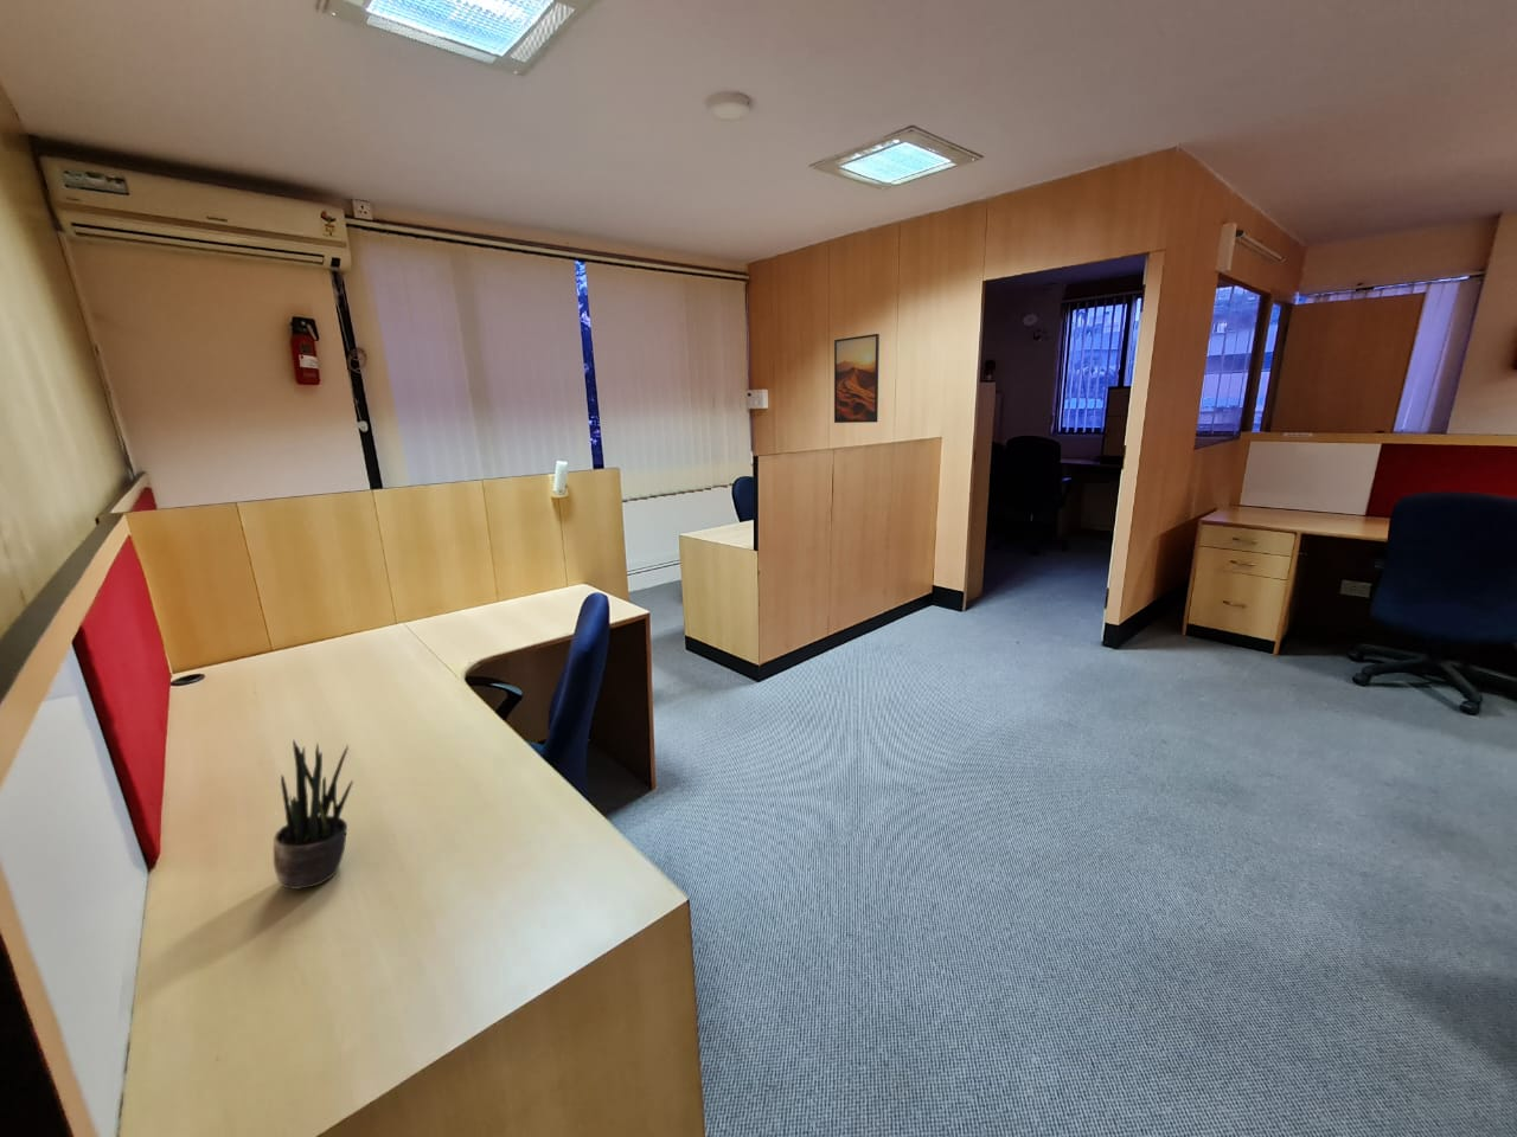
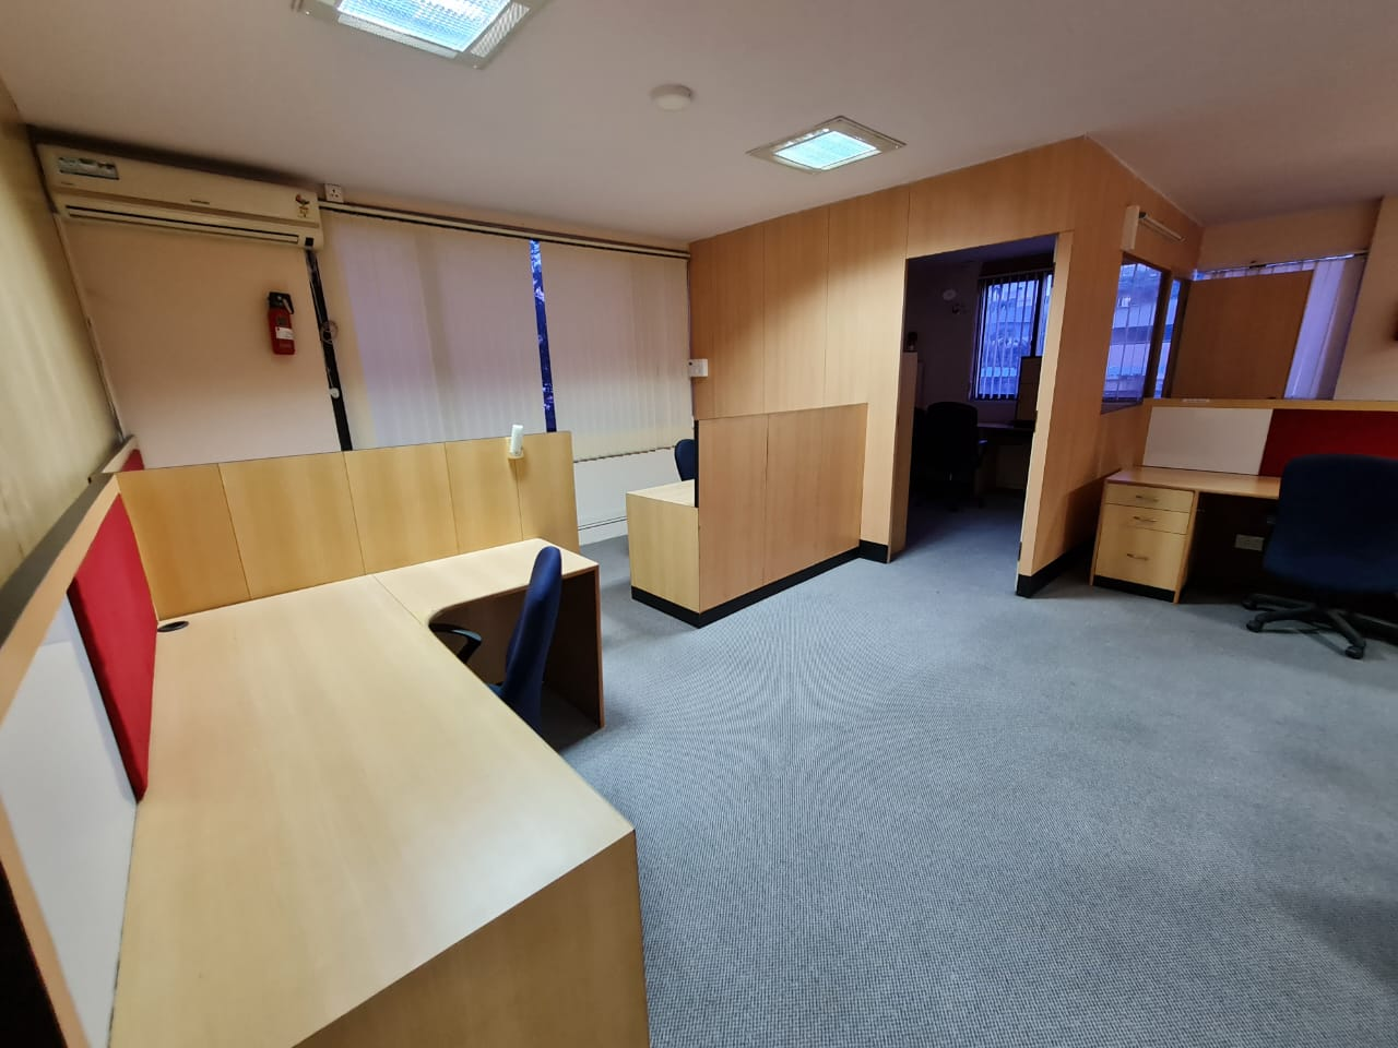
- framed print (855, 380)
- potted plant (312, 807)
